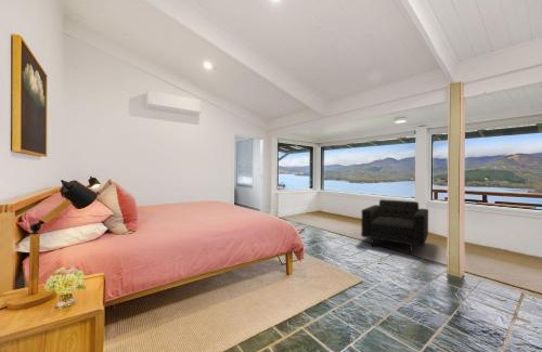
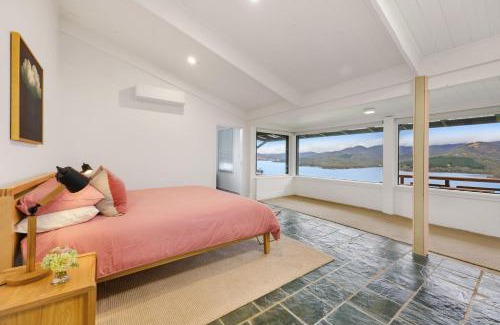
- armchair (395, 223)
